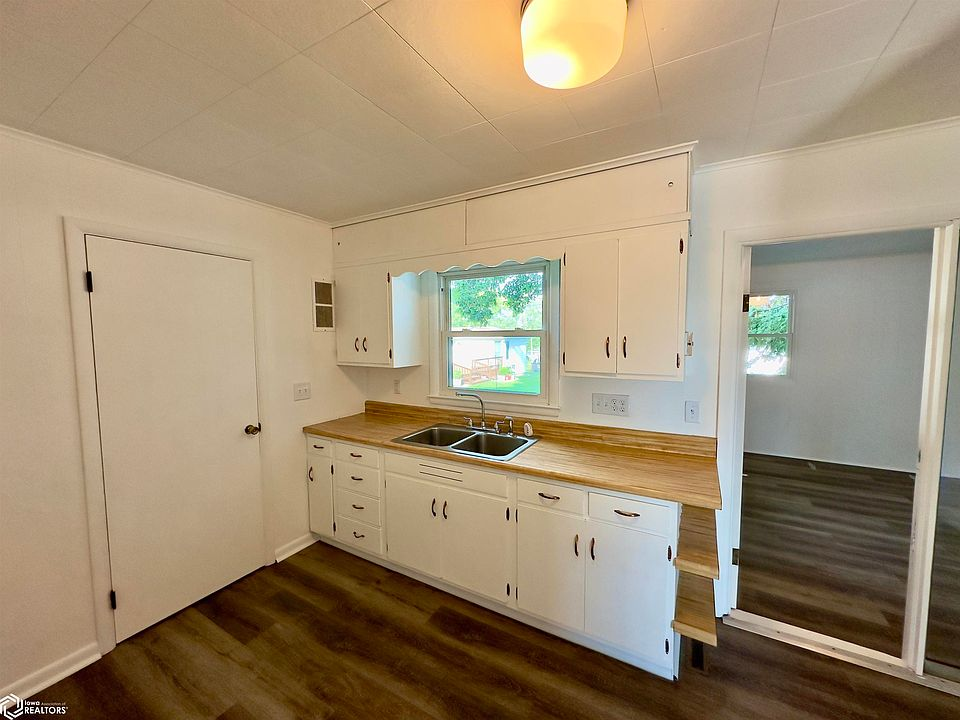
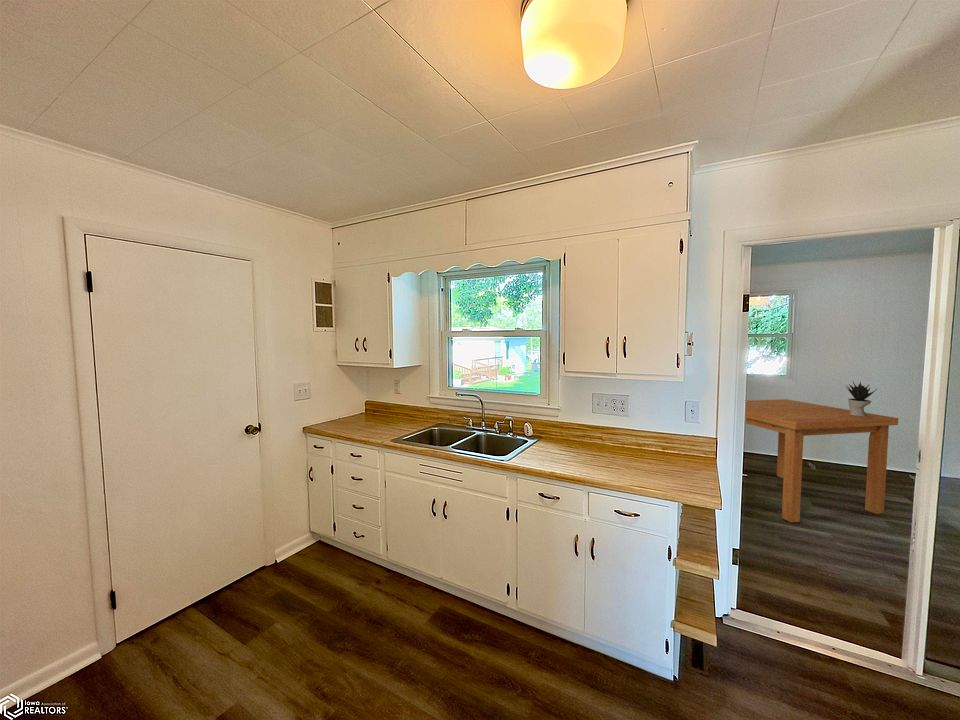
+ potted plant (859, 397)
+ dining table (788, 452)
